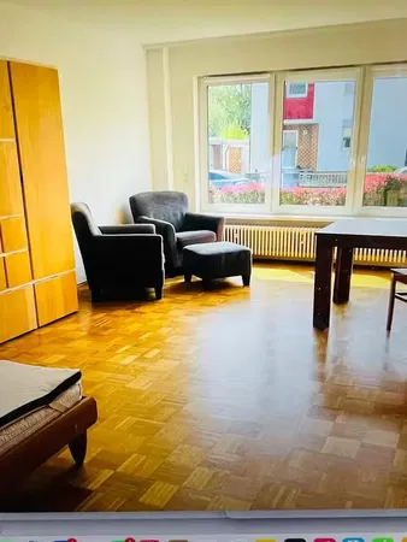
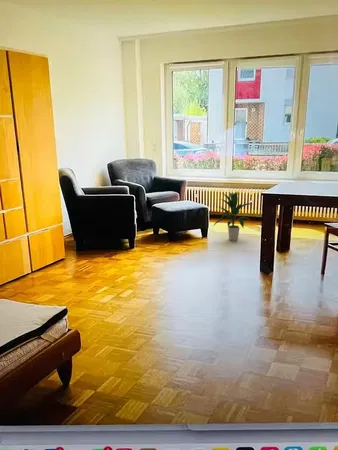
+ indoor plant (232, 214)
